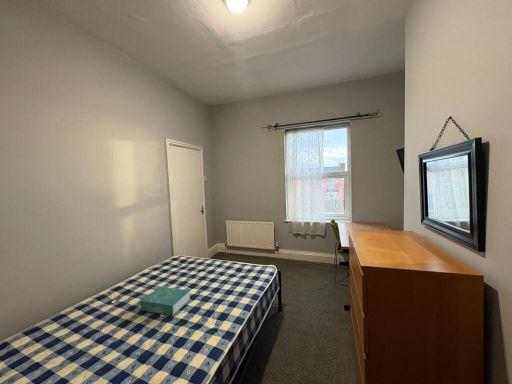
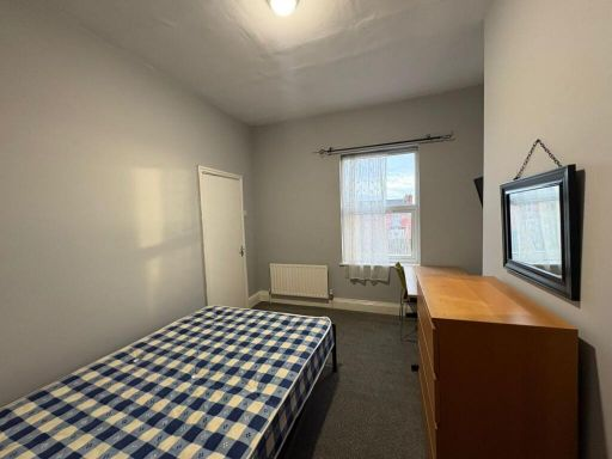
- book (166, 299)
